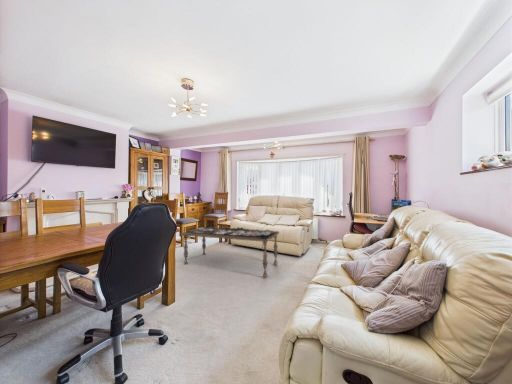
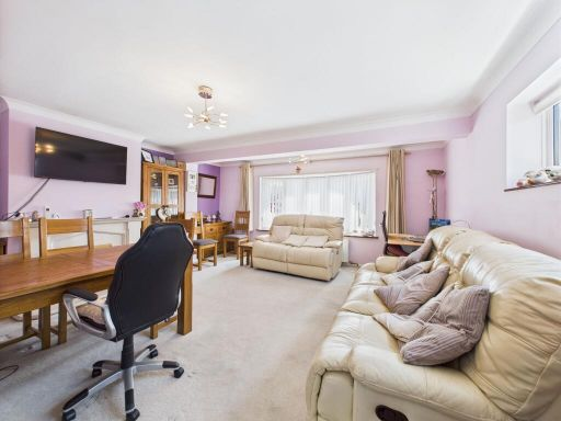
- coffee table (230, 238)
